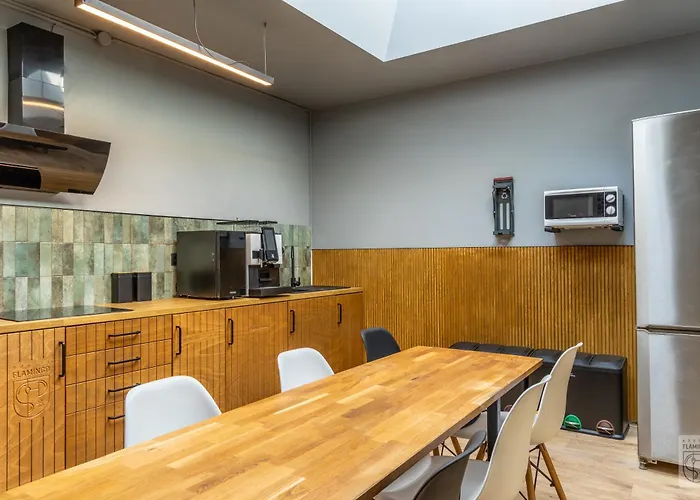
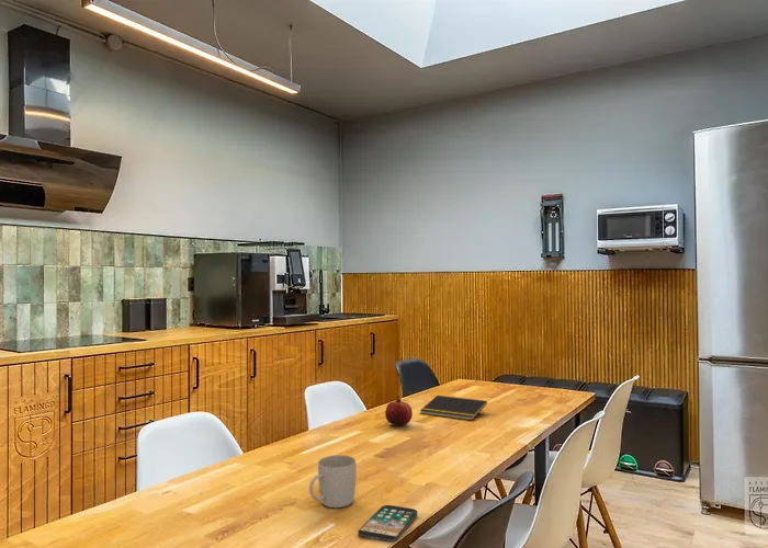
+ smartphone (388, 522)
+ mug (331, 483)
+ fruit (398, 411)
+ notepad (453, 407)
